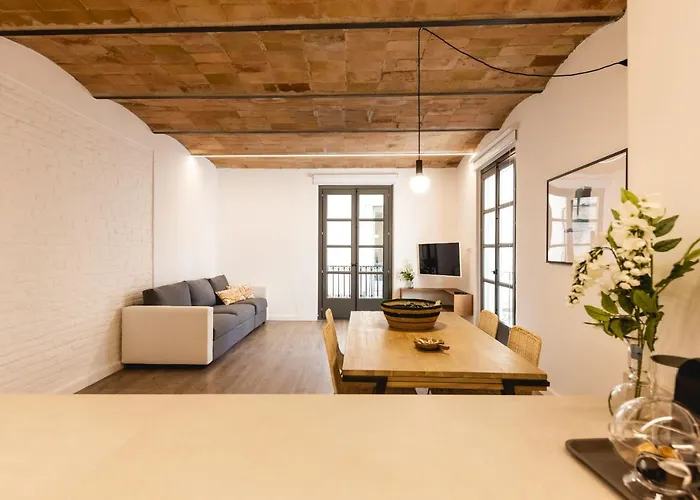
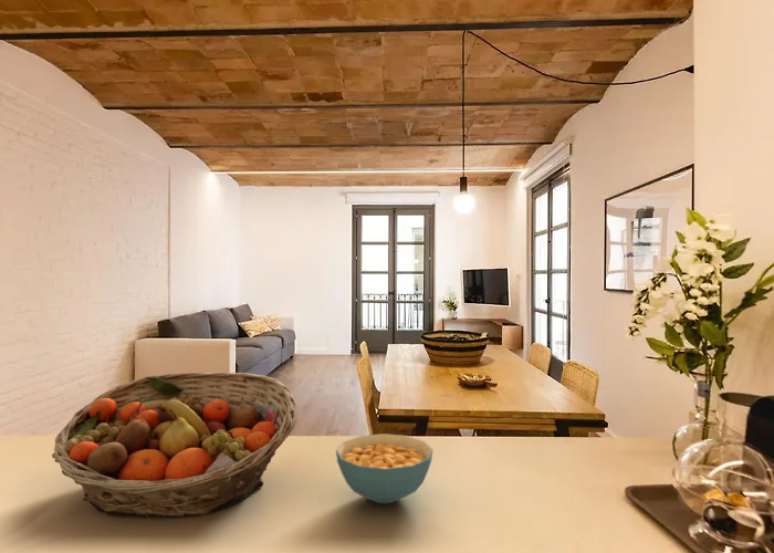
+ fruit basket (182, 436)
+ cereal bowl (384, 472)
